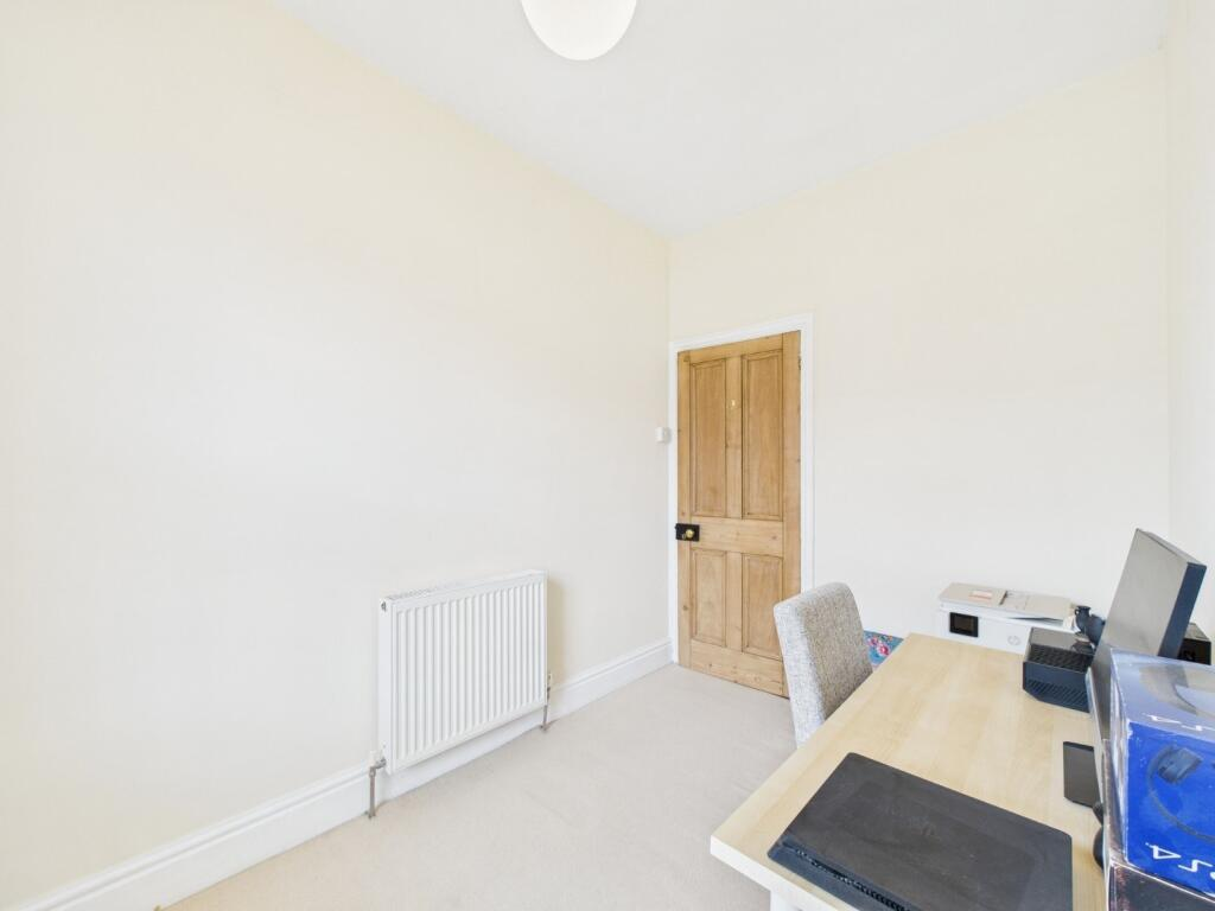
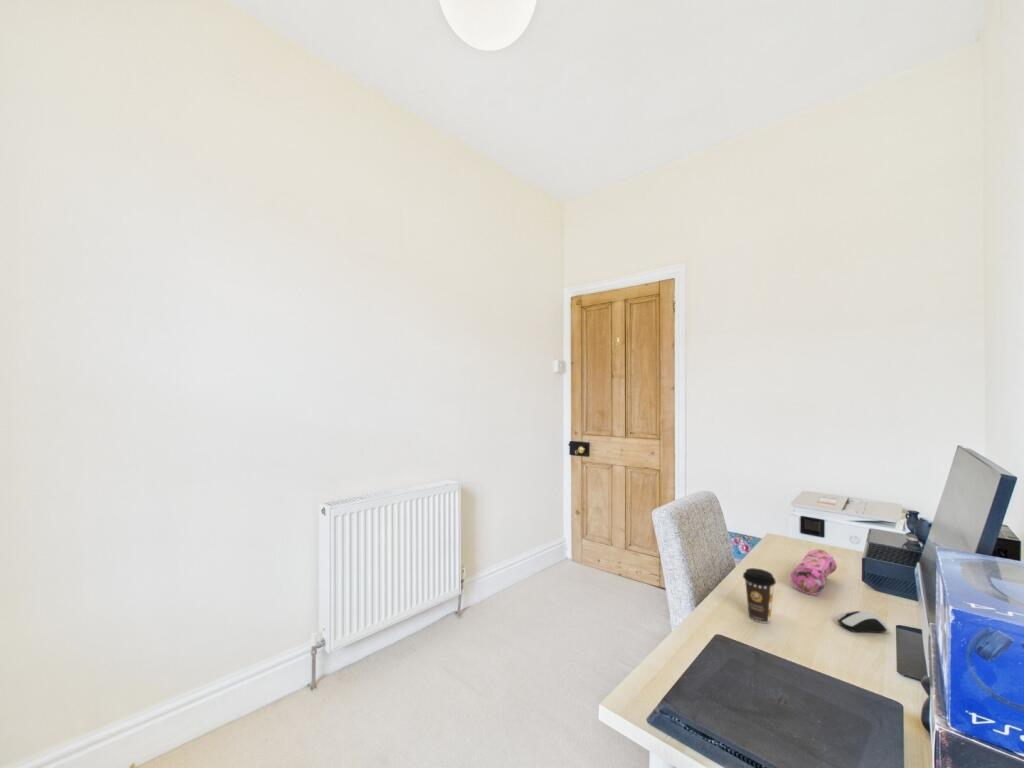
+ coffee cup (759, 595)
+ computer mouse (862, 619)
+ pencil case (814, 570)
